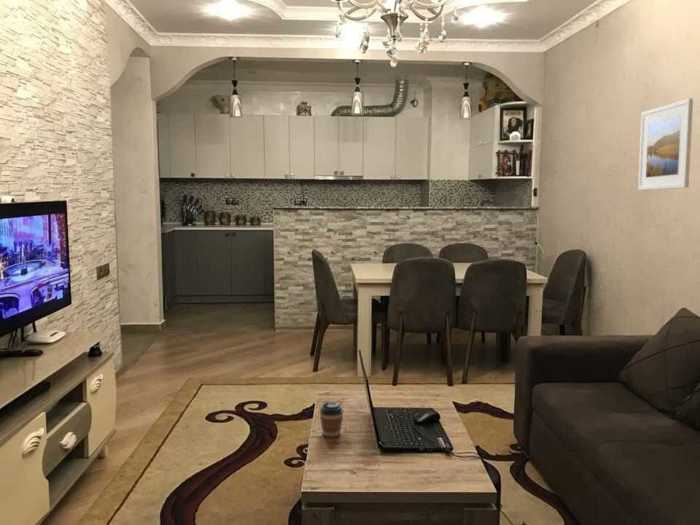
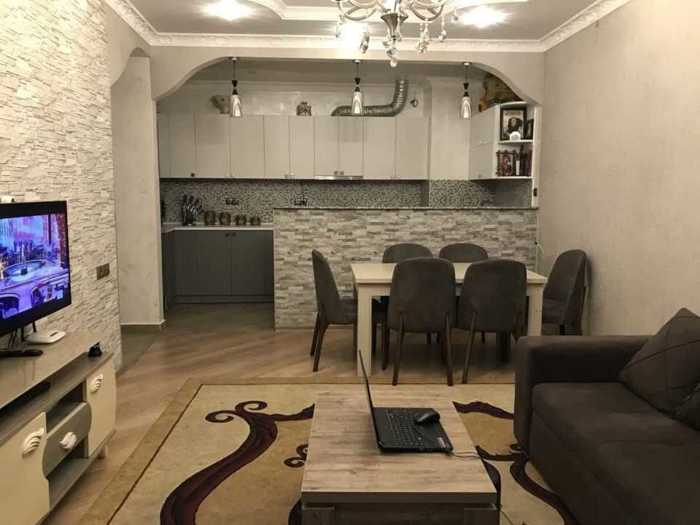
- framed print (663, 147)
- coffee cup (331, 417)
